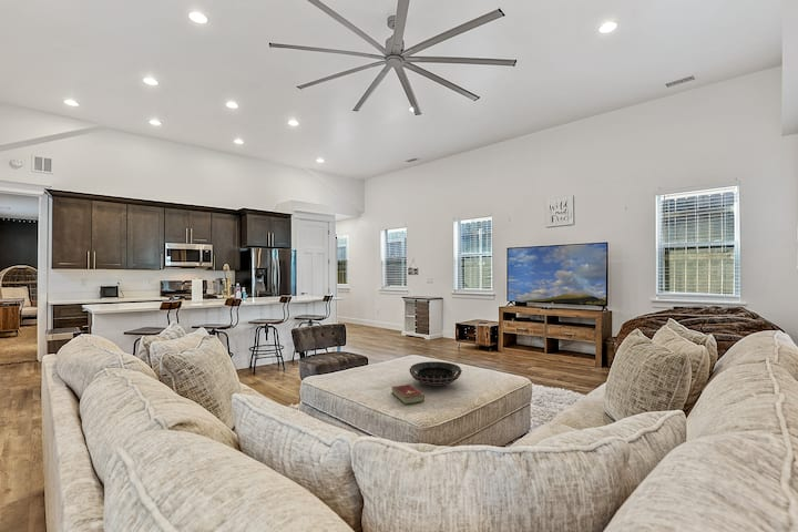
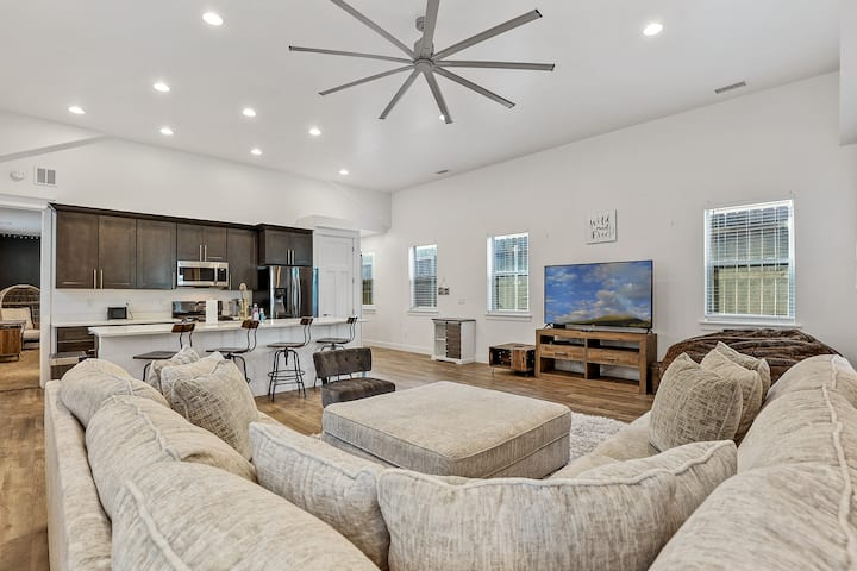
- hardcover book (407, 393)
- decorative bowl (434, 375)
